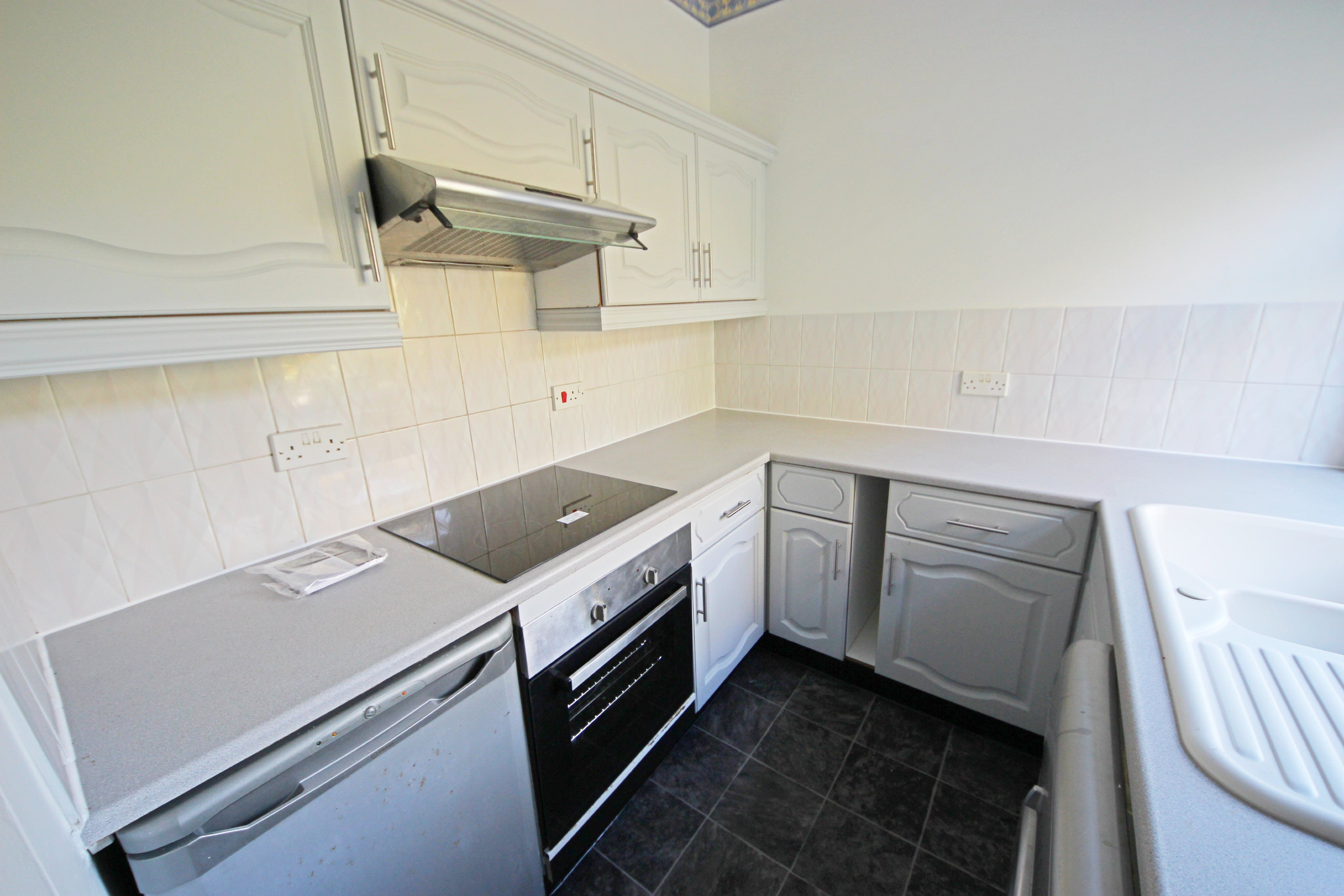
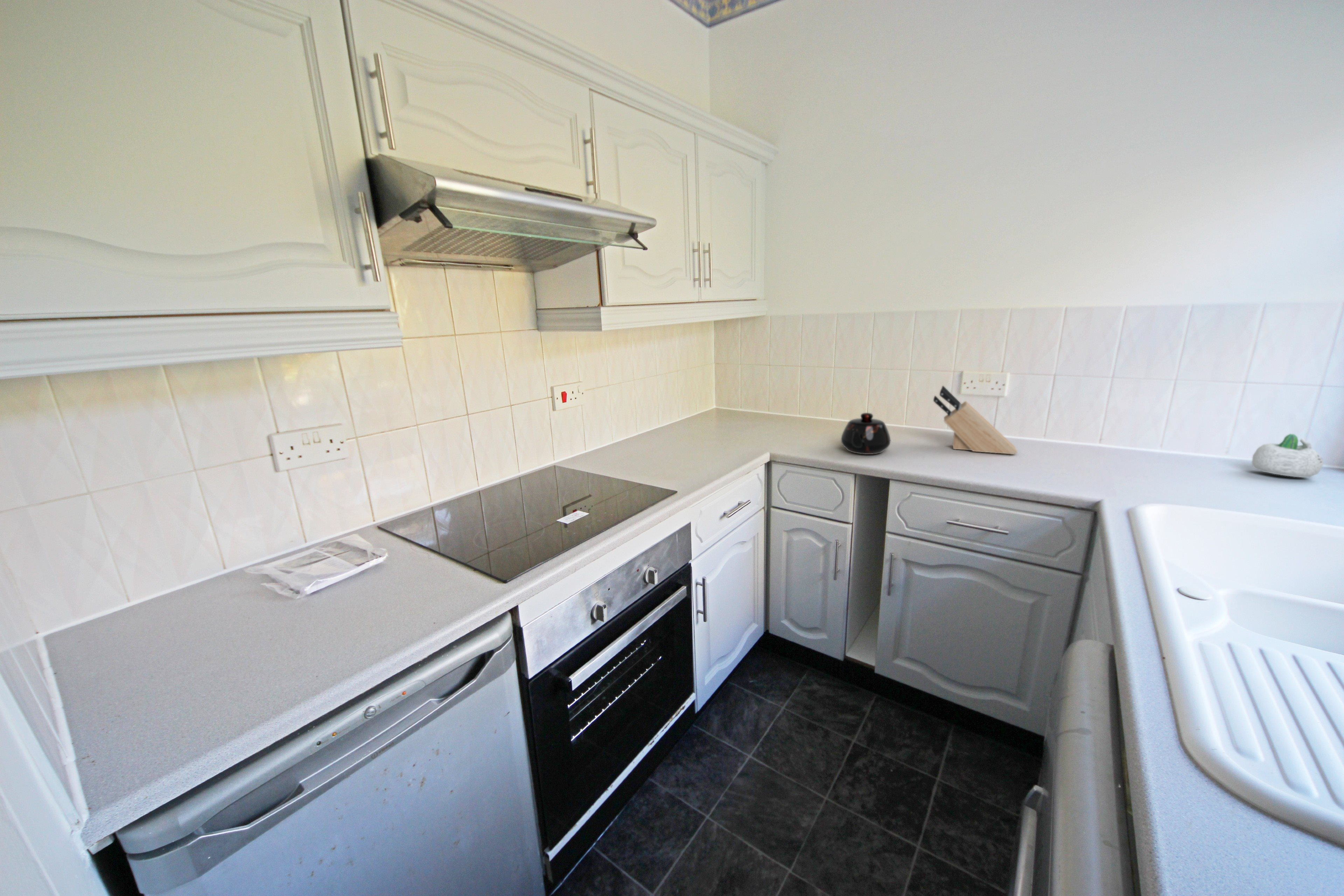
+ knife block (974, 418)
+ succulent planter (1288, 455)
+ teapot (865, 432)
